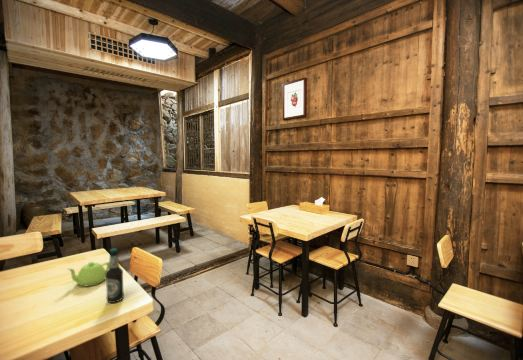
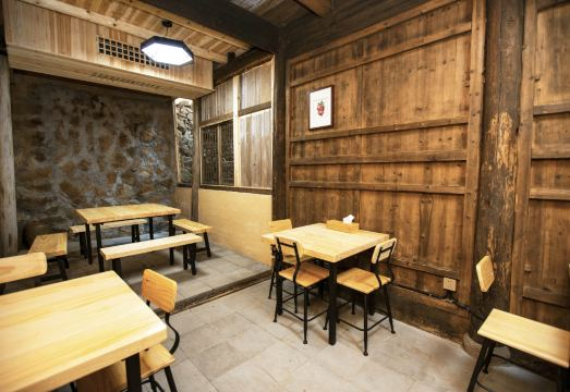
- bottle (114, 274)
- teapot (90, 272)
